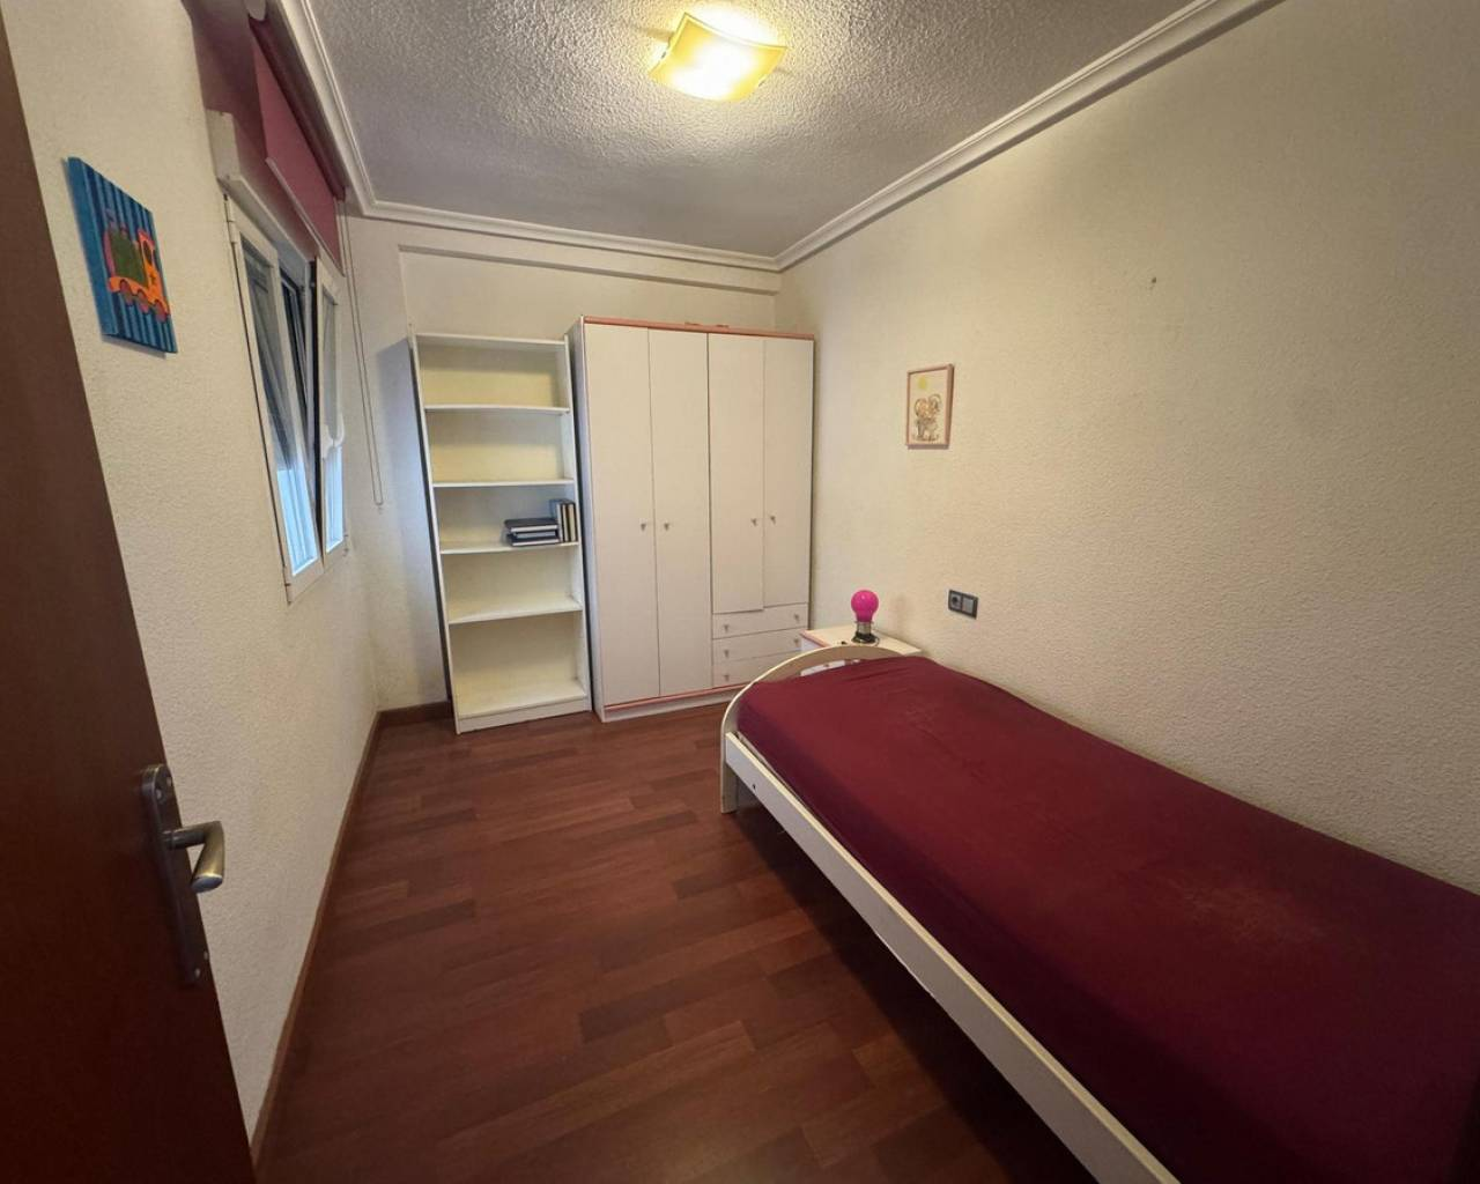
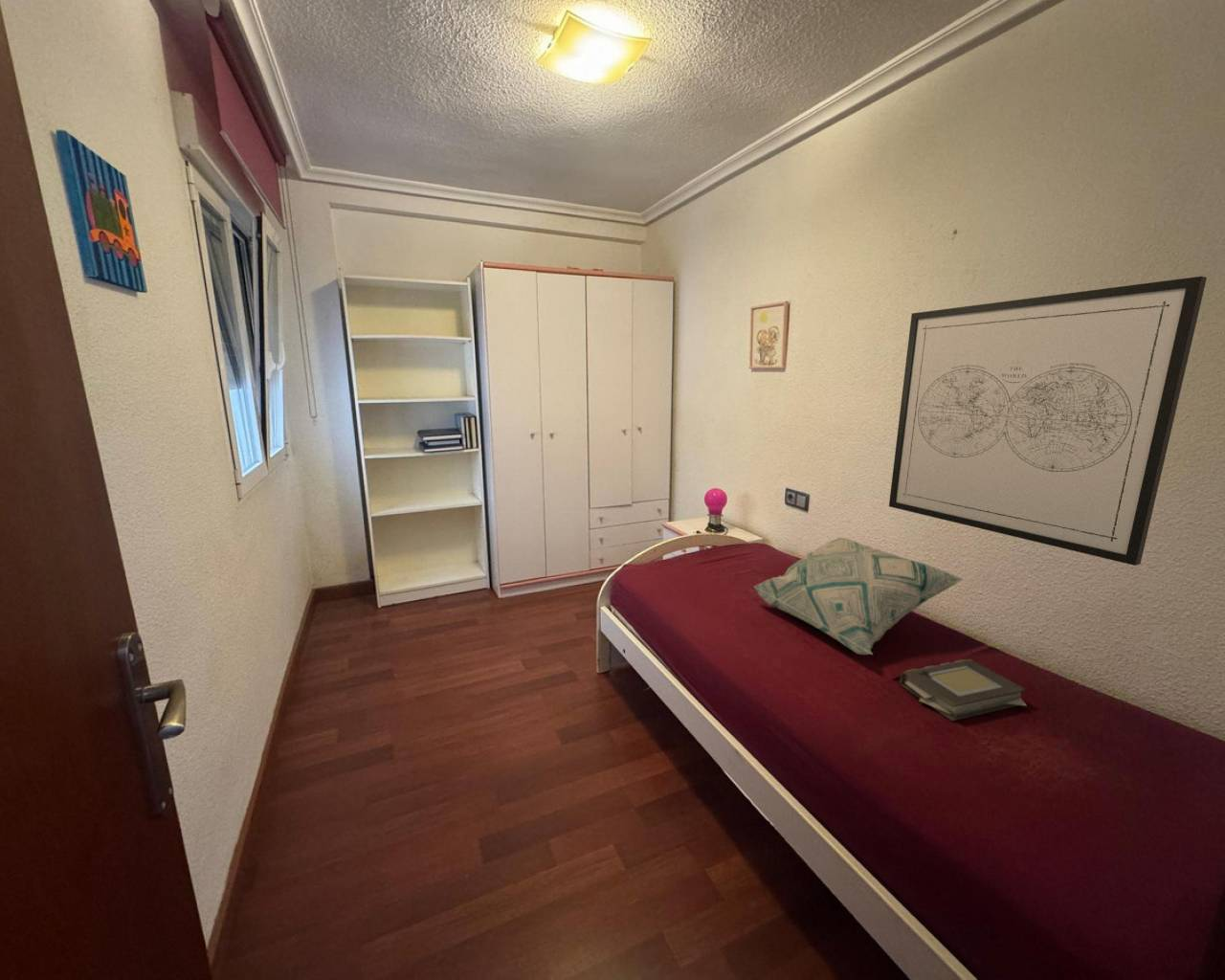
+ decorative pillow (850, 588)
+ book (963, 688)
+ wall art (1009, 419)
